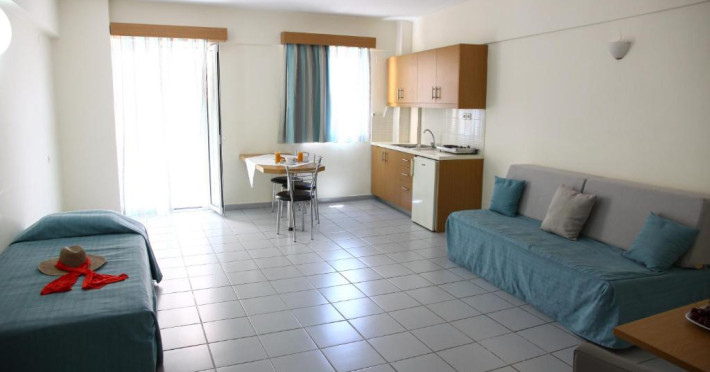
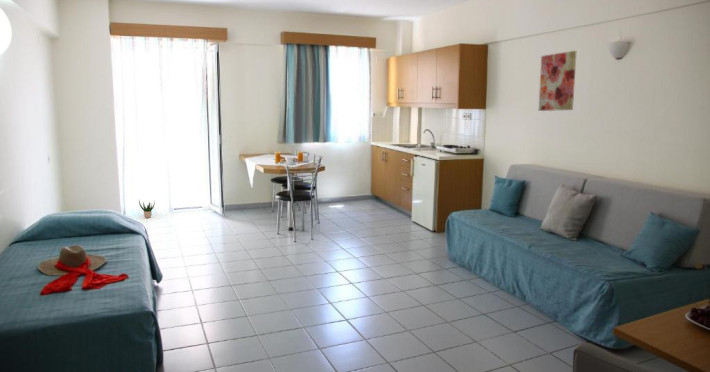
+ potted plant (147, 207)
+ wall art (556, 82)
